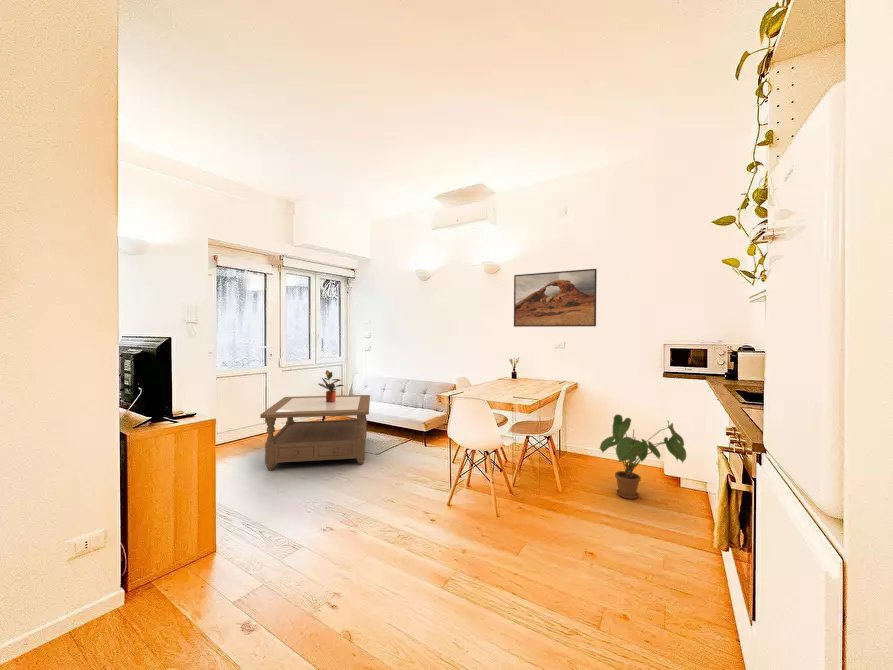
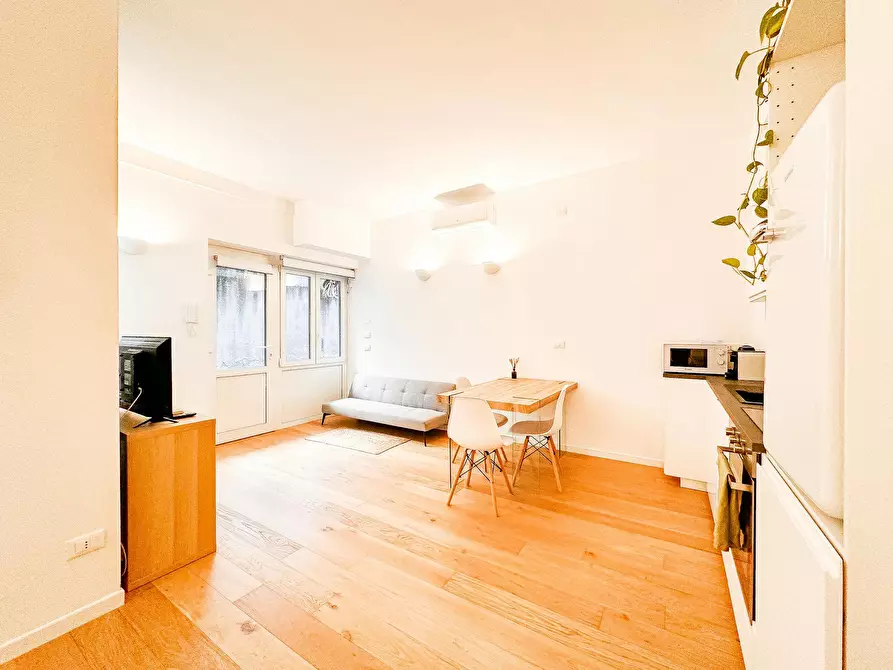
- house plant (639, 458)
- coffee table (322, 428)
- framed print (552, 299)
- potted plant (330, 386)
